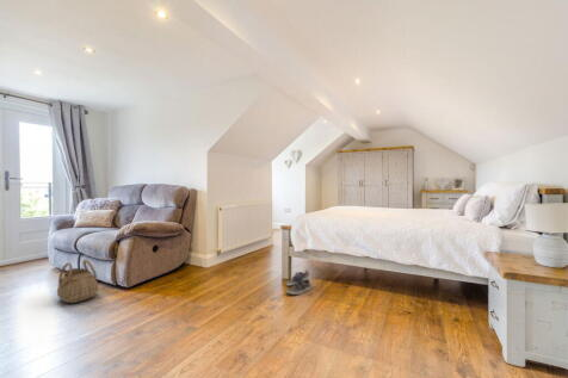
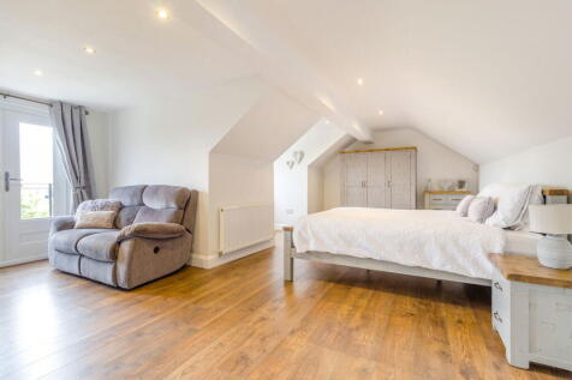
- basket (78, 279)
- shoe (294, 279)
